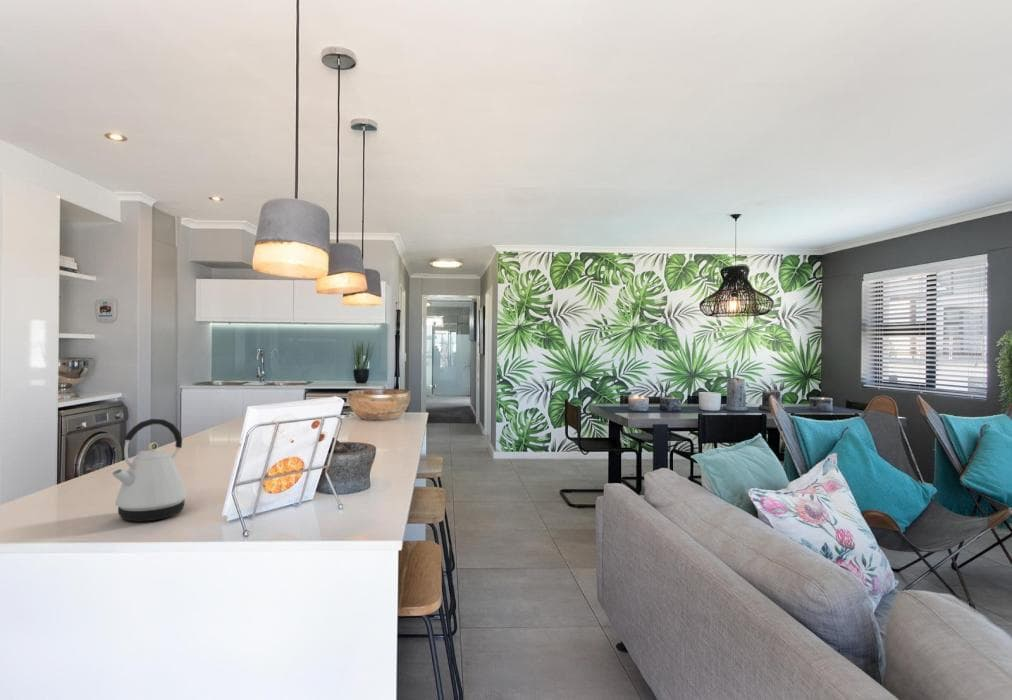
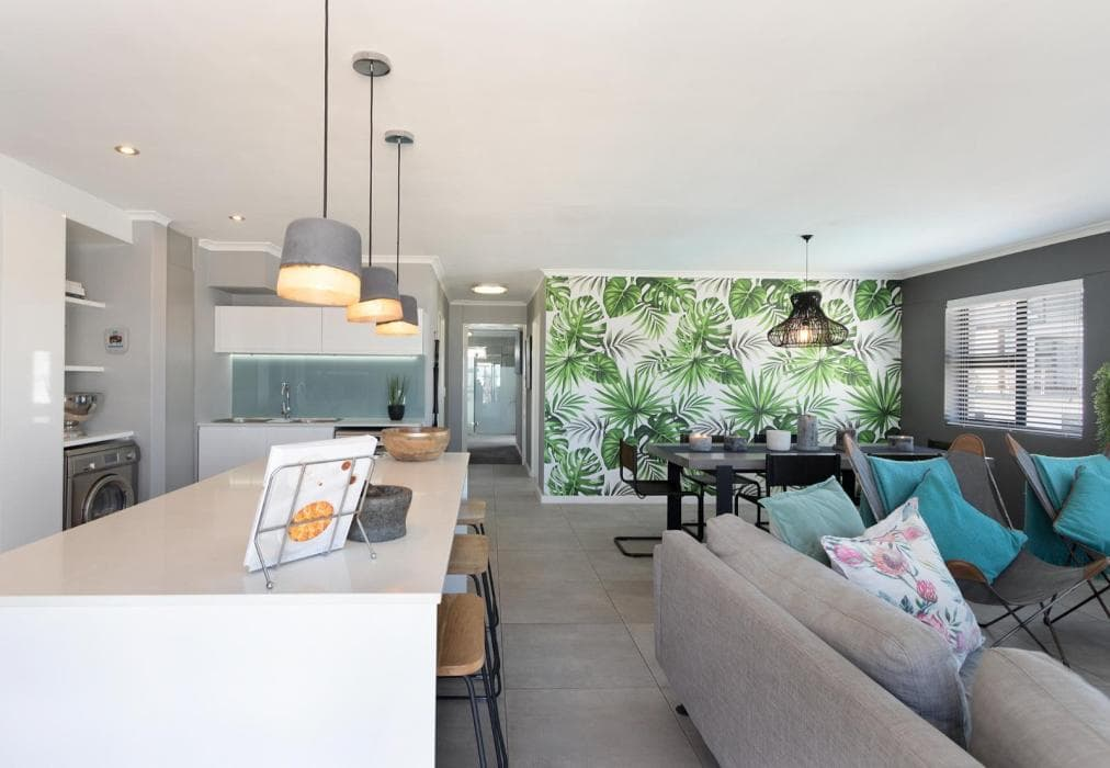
- kettle (150, 467)
